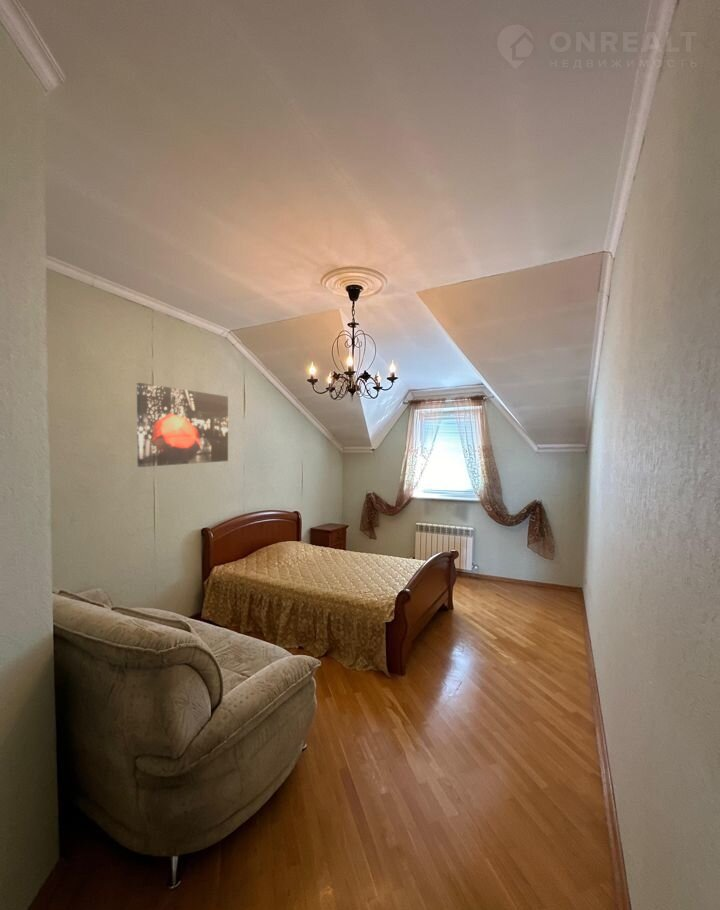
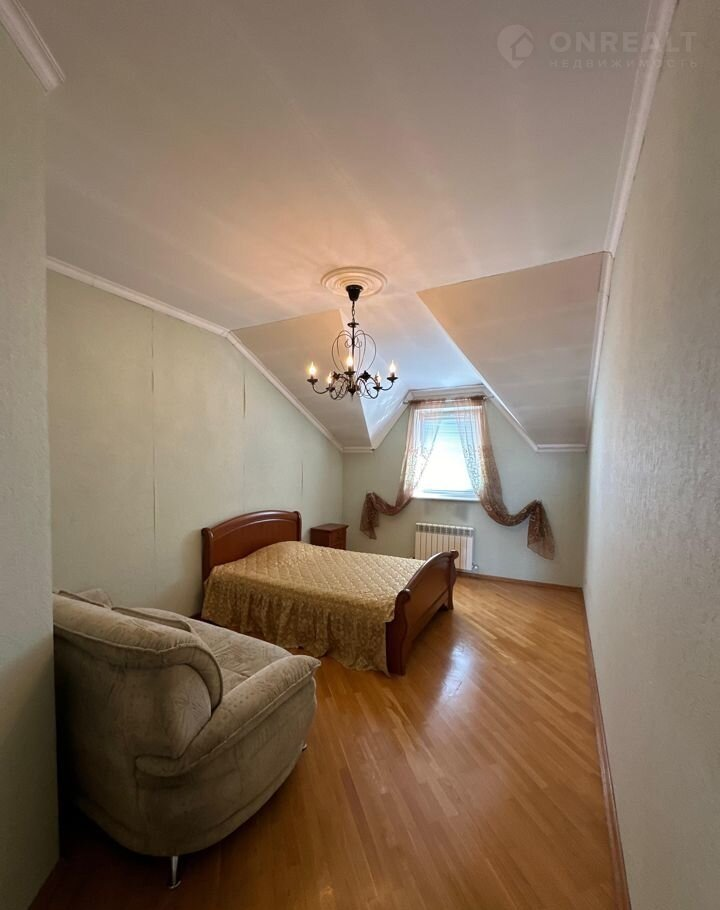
- wall art (188, 427)
